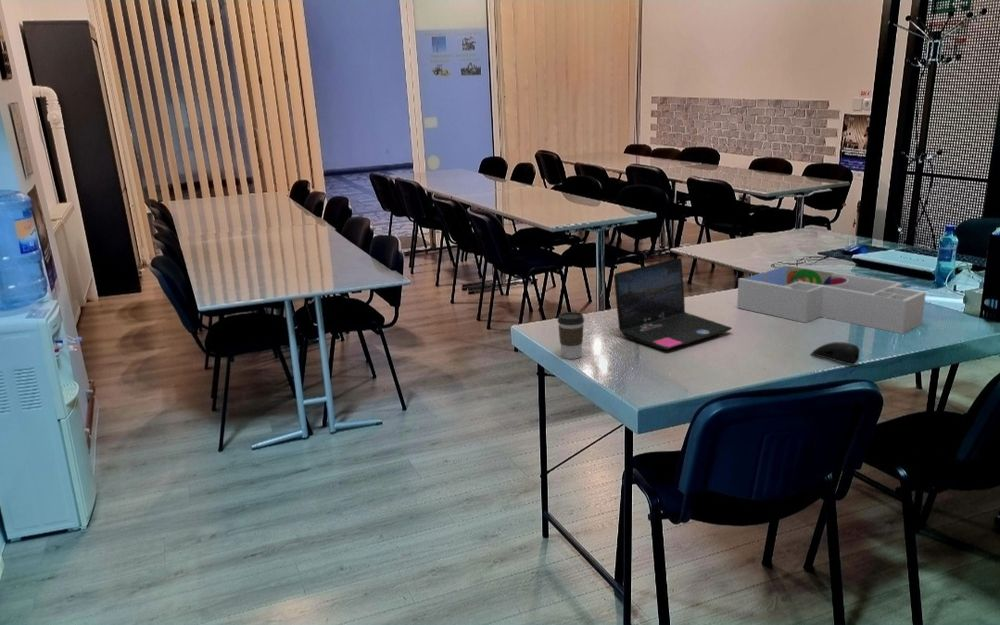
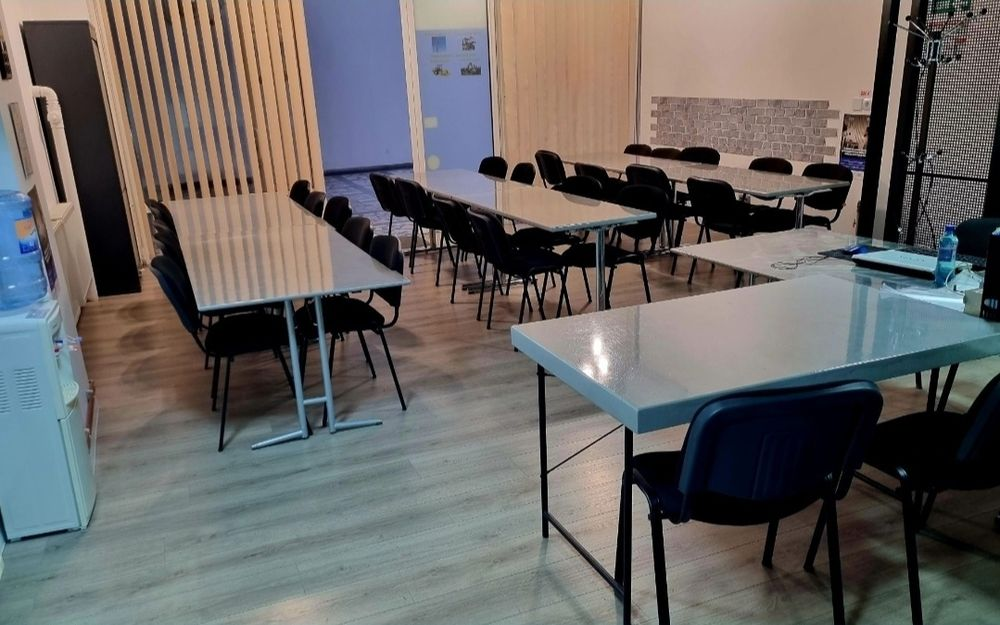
- laptop (673, 302)
- desk organizer (830, 298)
- coffee cup (571, 335)
- computer mouse (834, 349)
